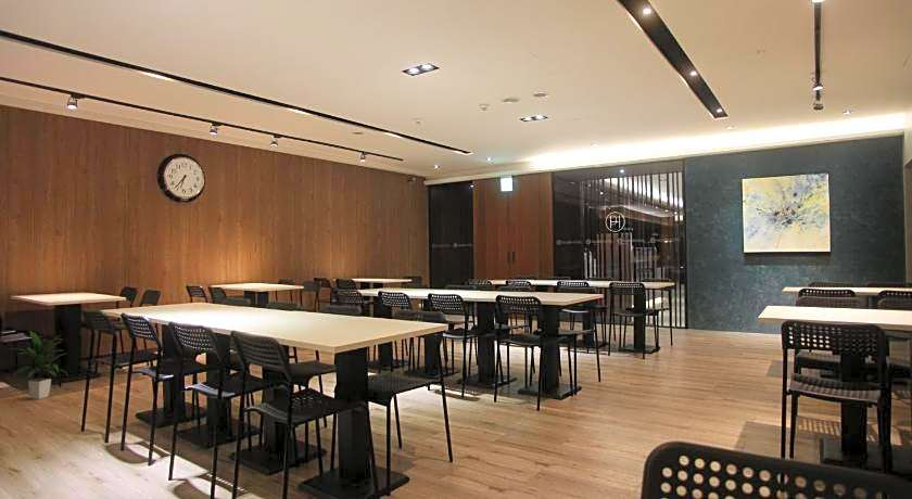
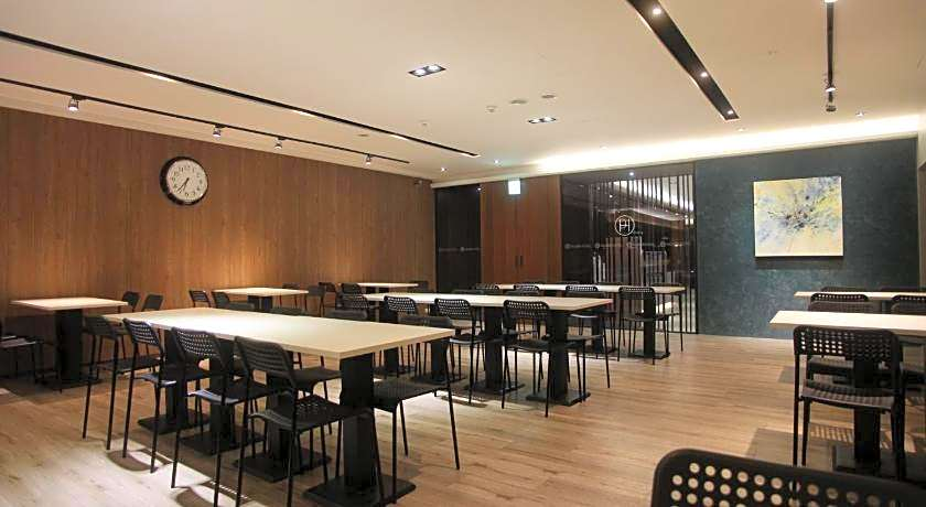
- indoor plant (42, 363)
